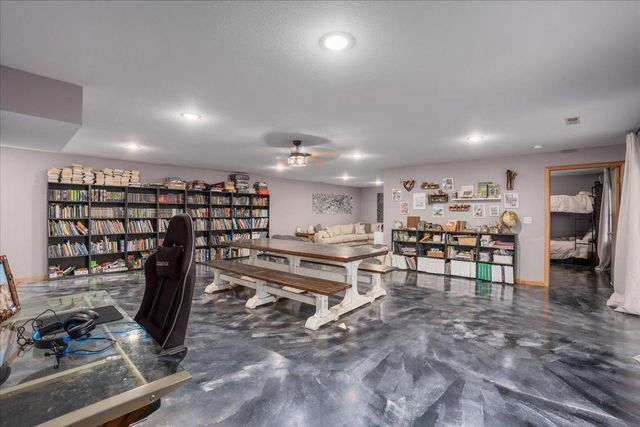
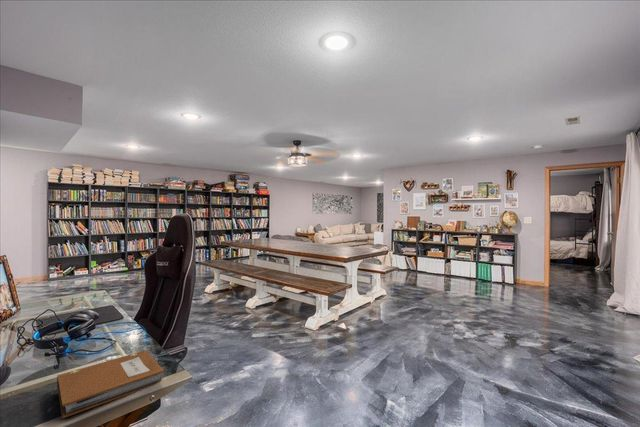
+ notebook (113, 376)
